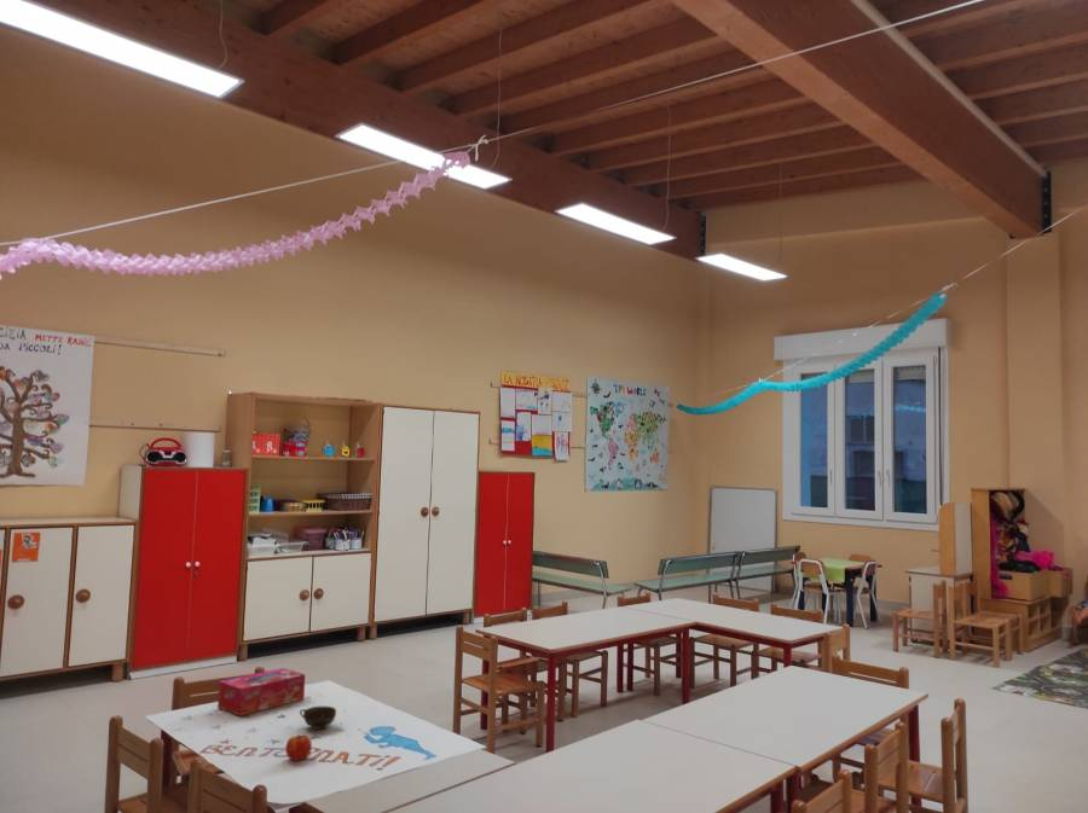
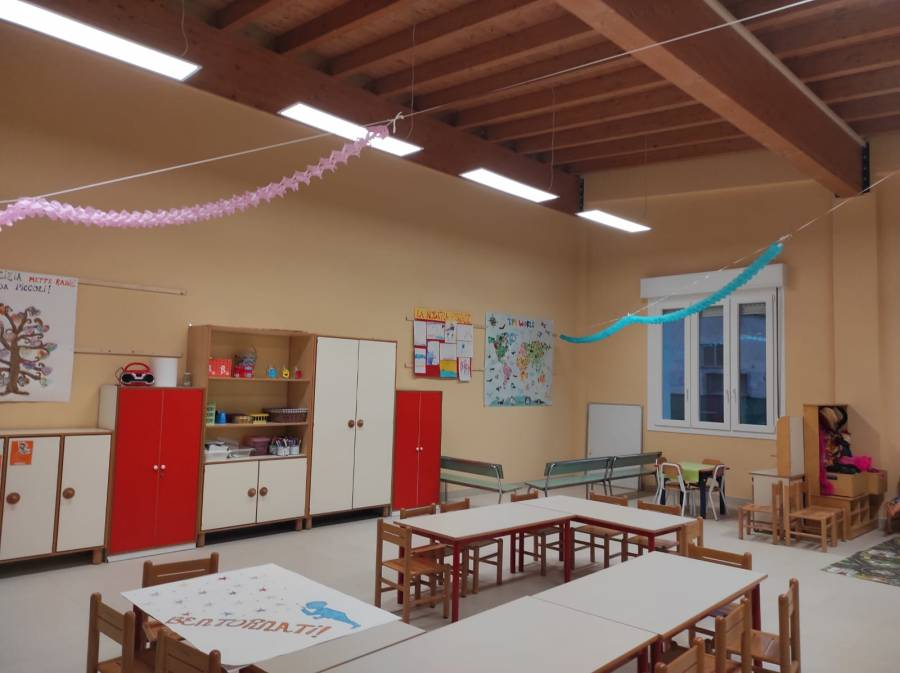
- cup (316, 718)
- tissue box (262, 690)
- fruit (299, 745)
